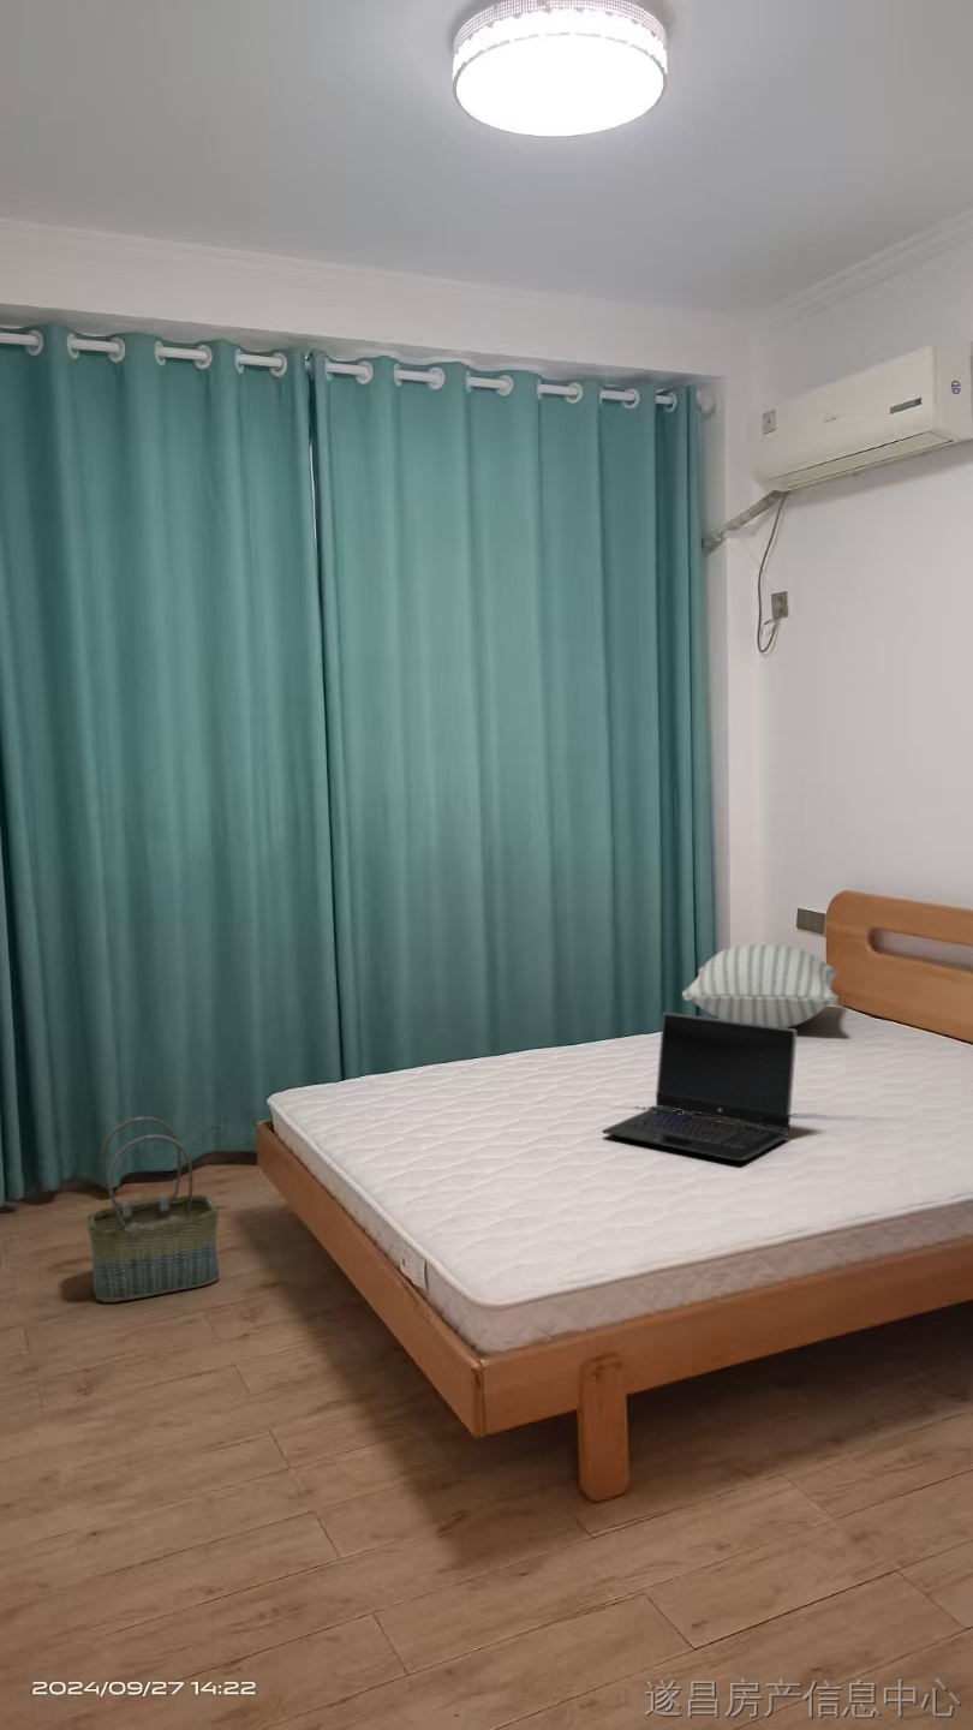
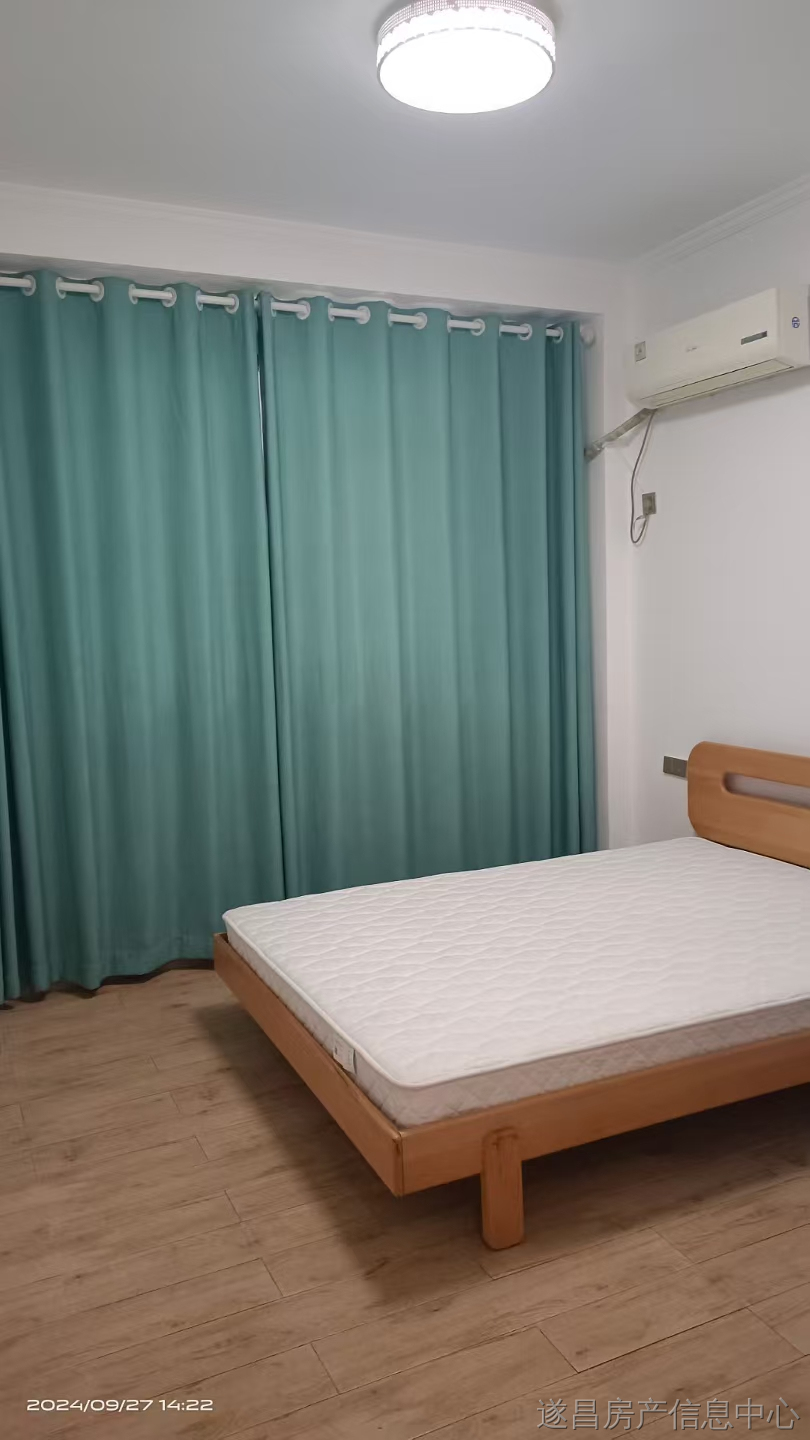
- basket (151, 1204)
- laptop computer (698, 1084)
- pillow (763, 984)
